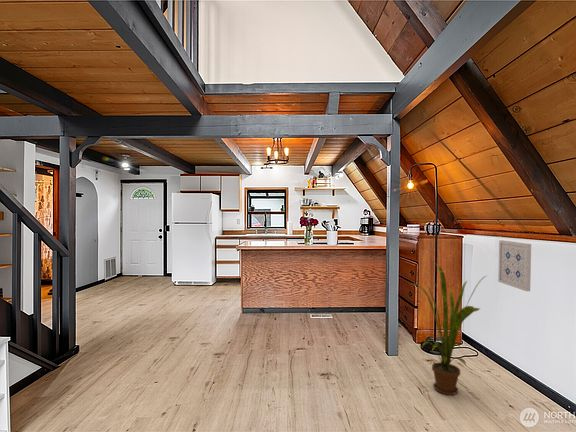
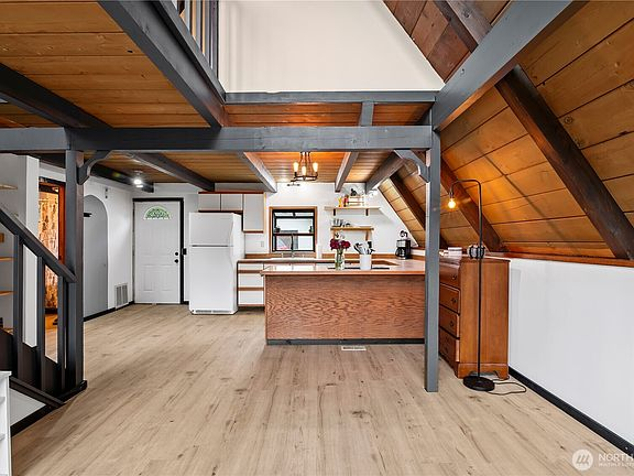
- wall art (513, 264)
- house plant (443, 327)
